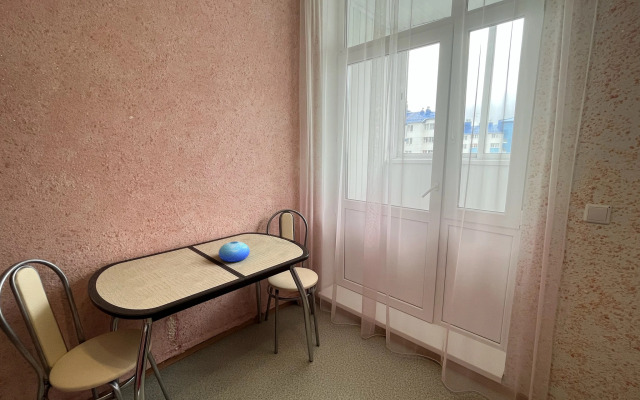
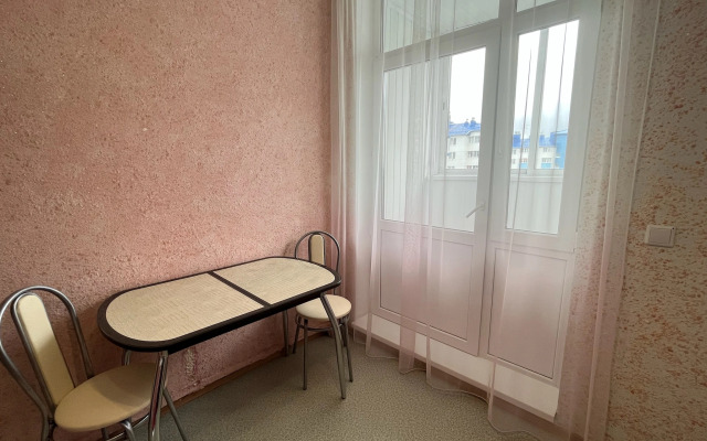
- bowl (234, 250)
